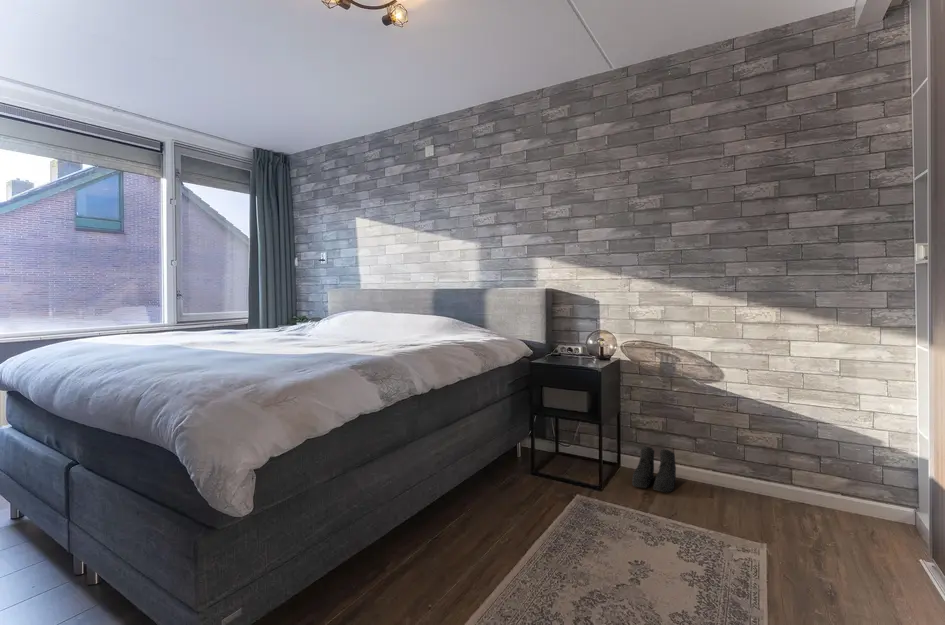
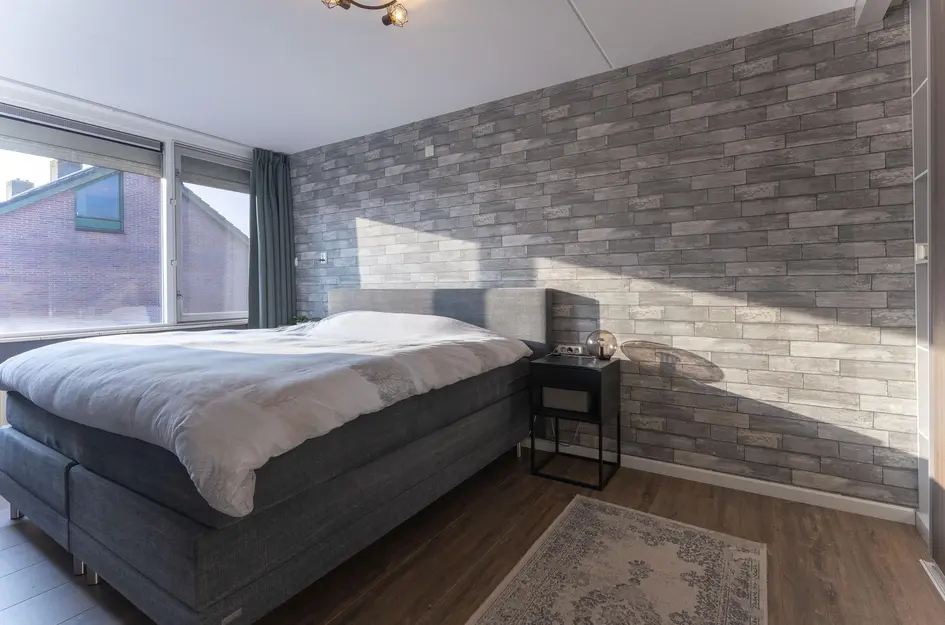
- boots (653, 466)
